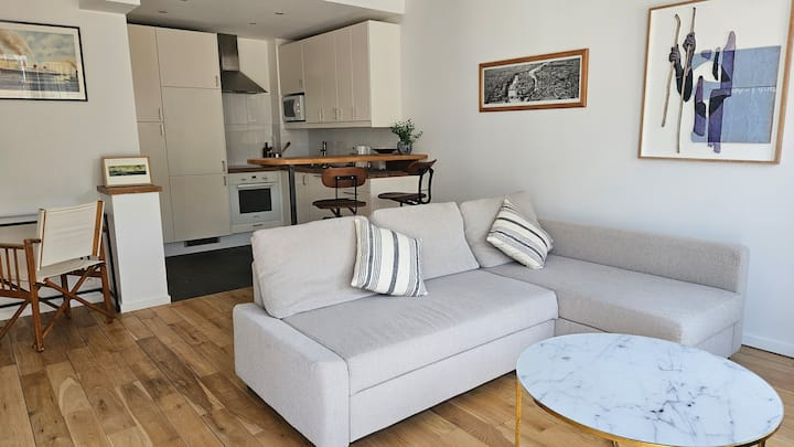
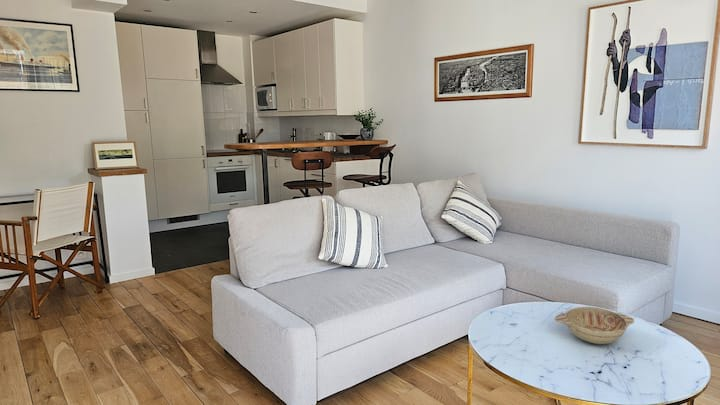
+ decorative bowl (594, 327)
